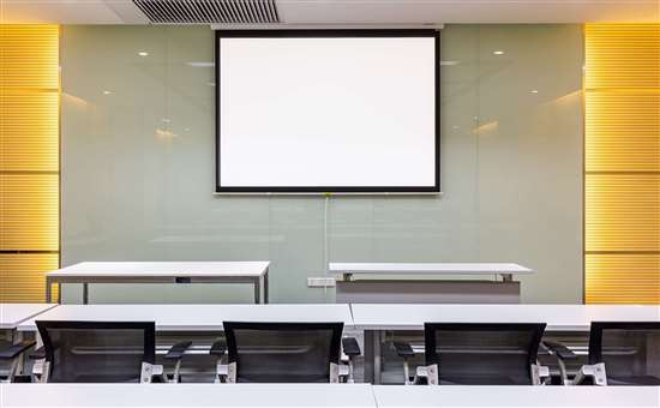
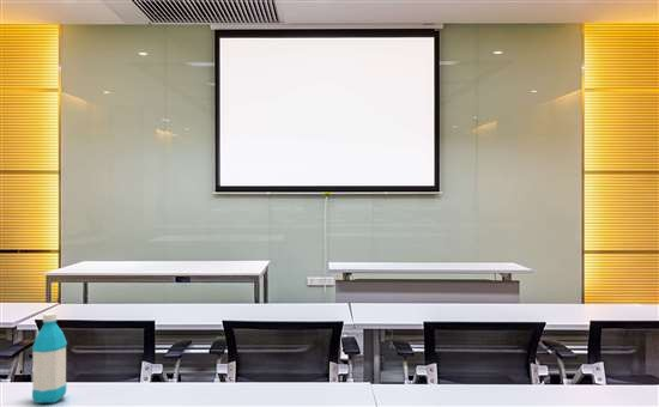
+ water bottle (49, 357)
